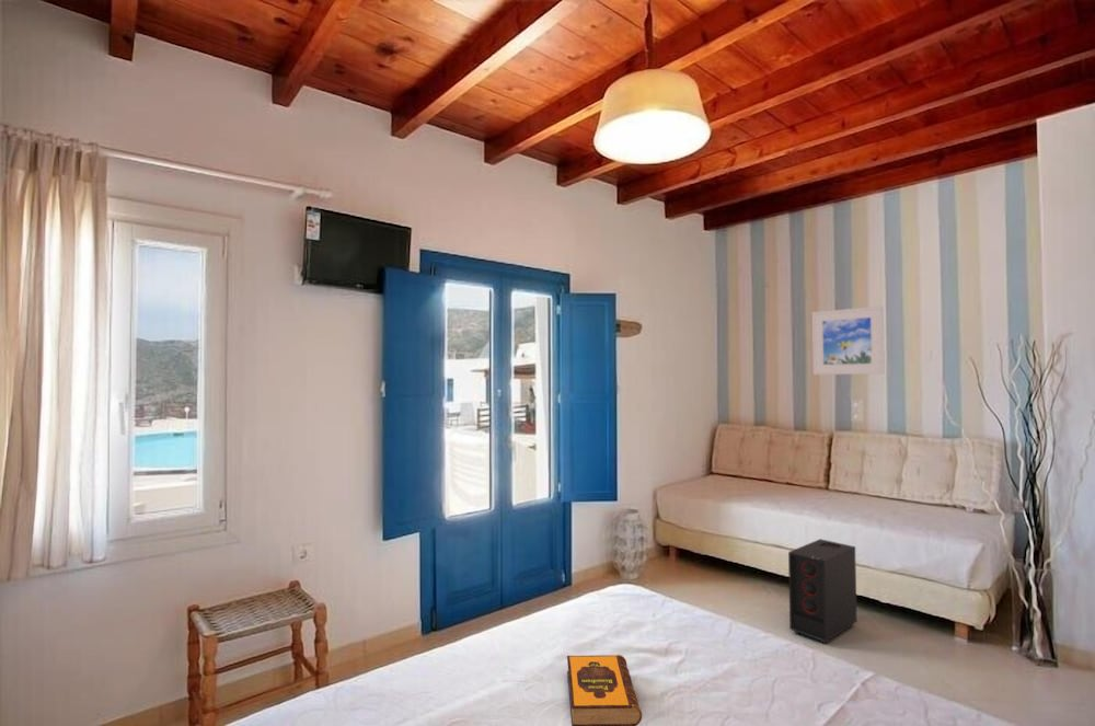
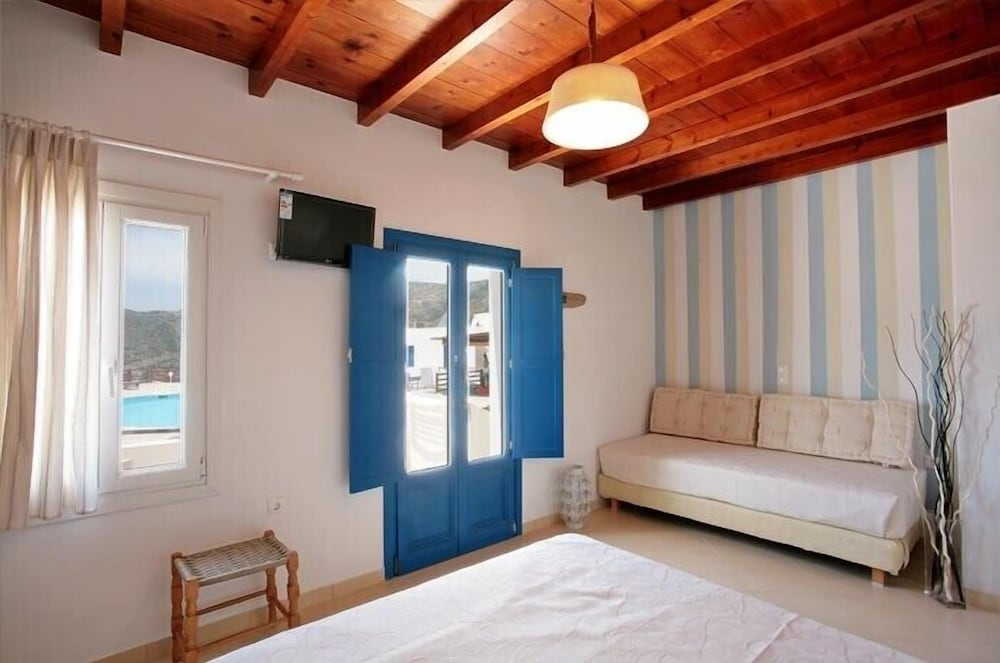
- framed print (846, 342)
- speaker (822, 588)
- hardback book (601, 688)
